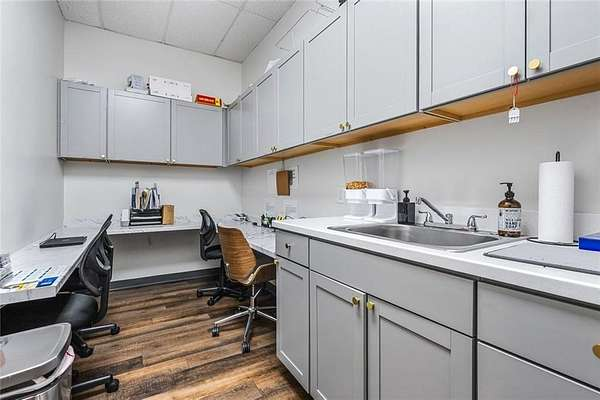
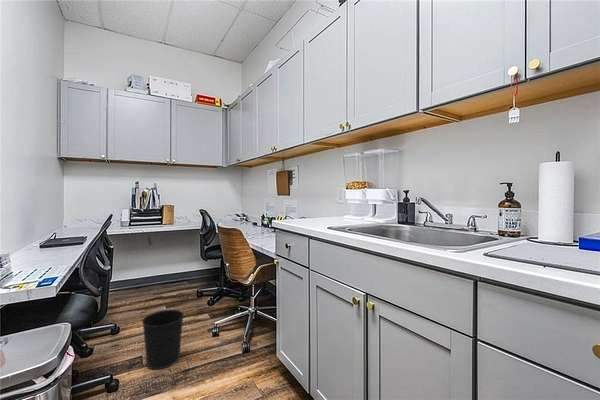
+ wastebasket (163, 338)
